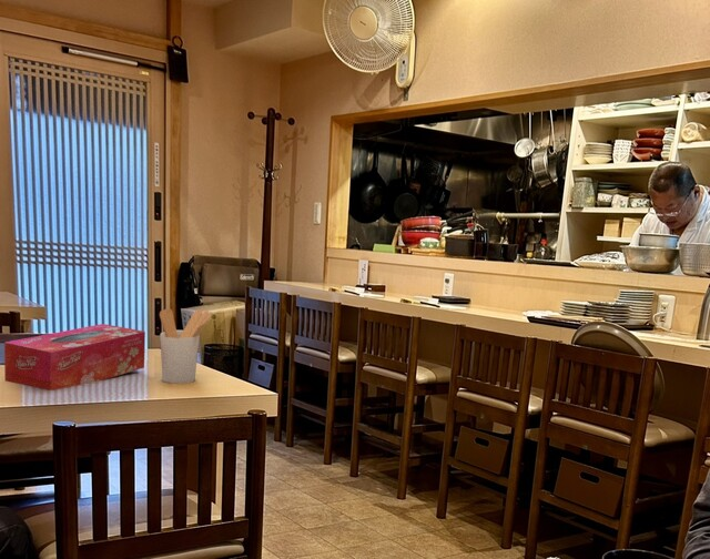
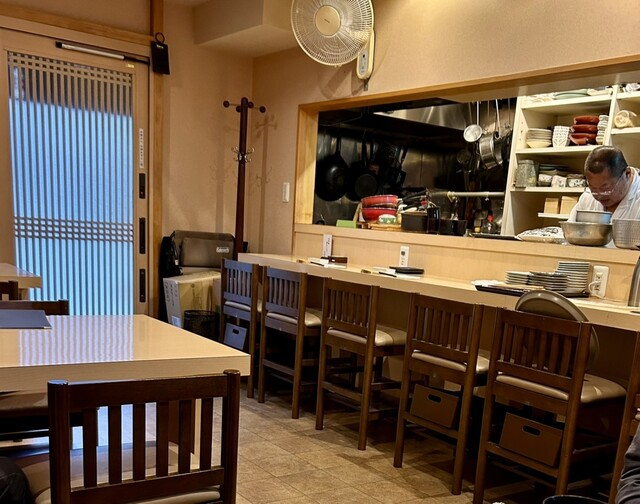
- tissue box (79, 355)
- utensil holder (186, 344)
